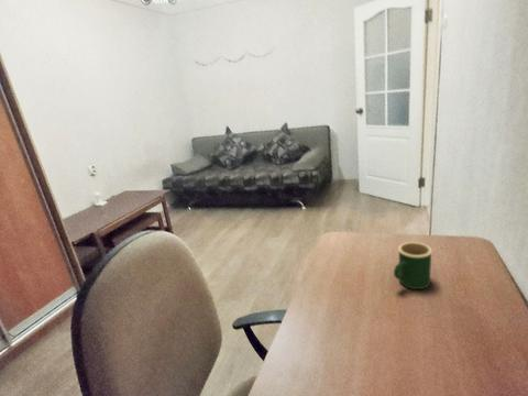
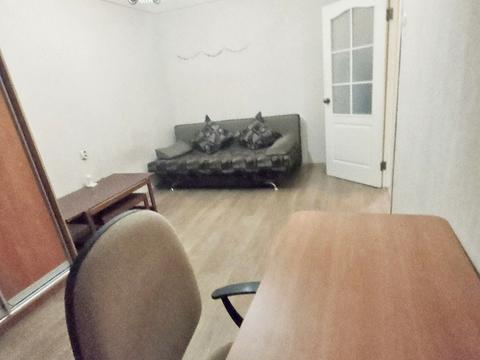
- mug (409, 267)
